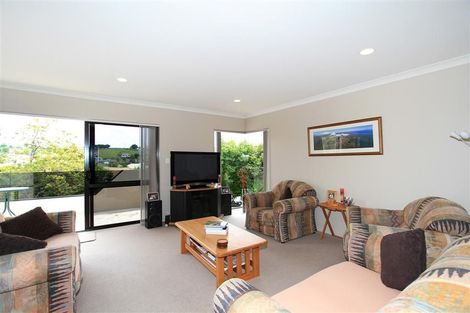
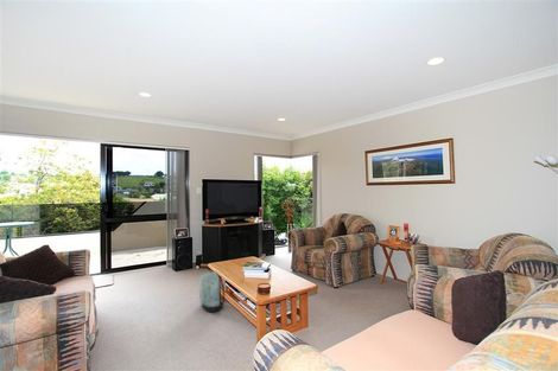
+ backpack (210, 290)
